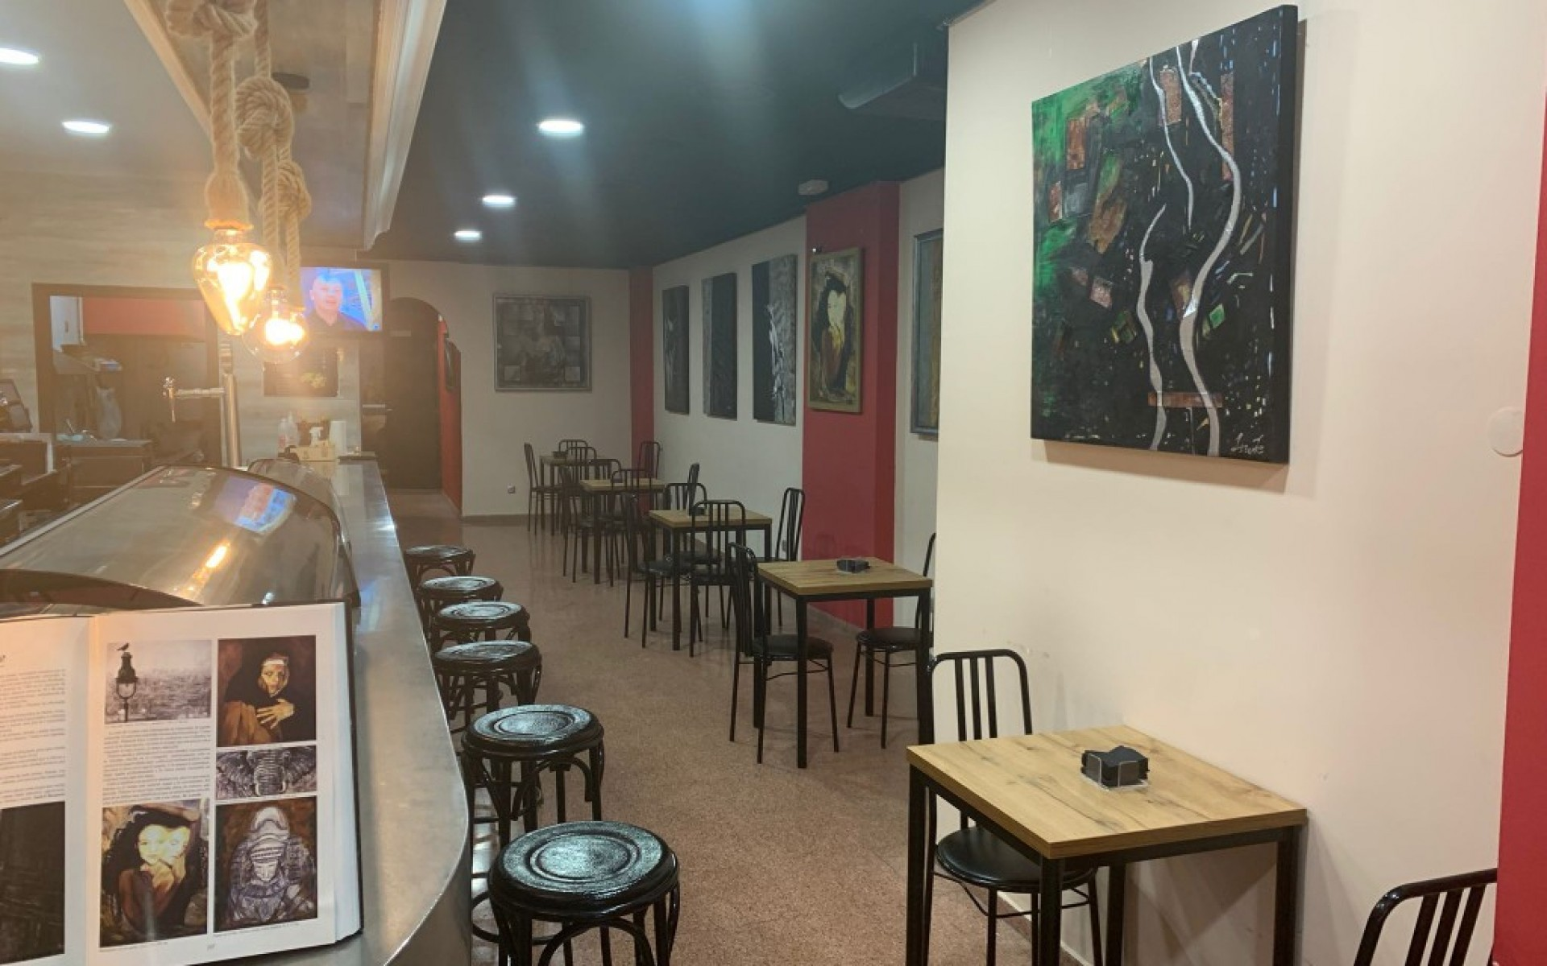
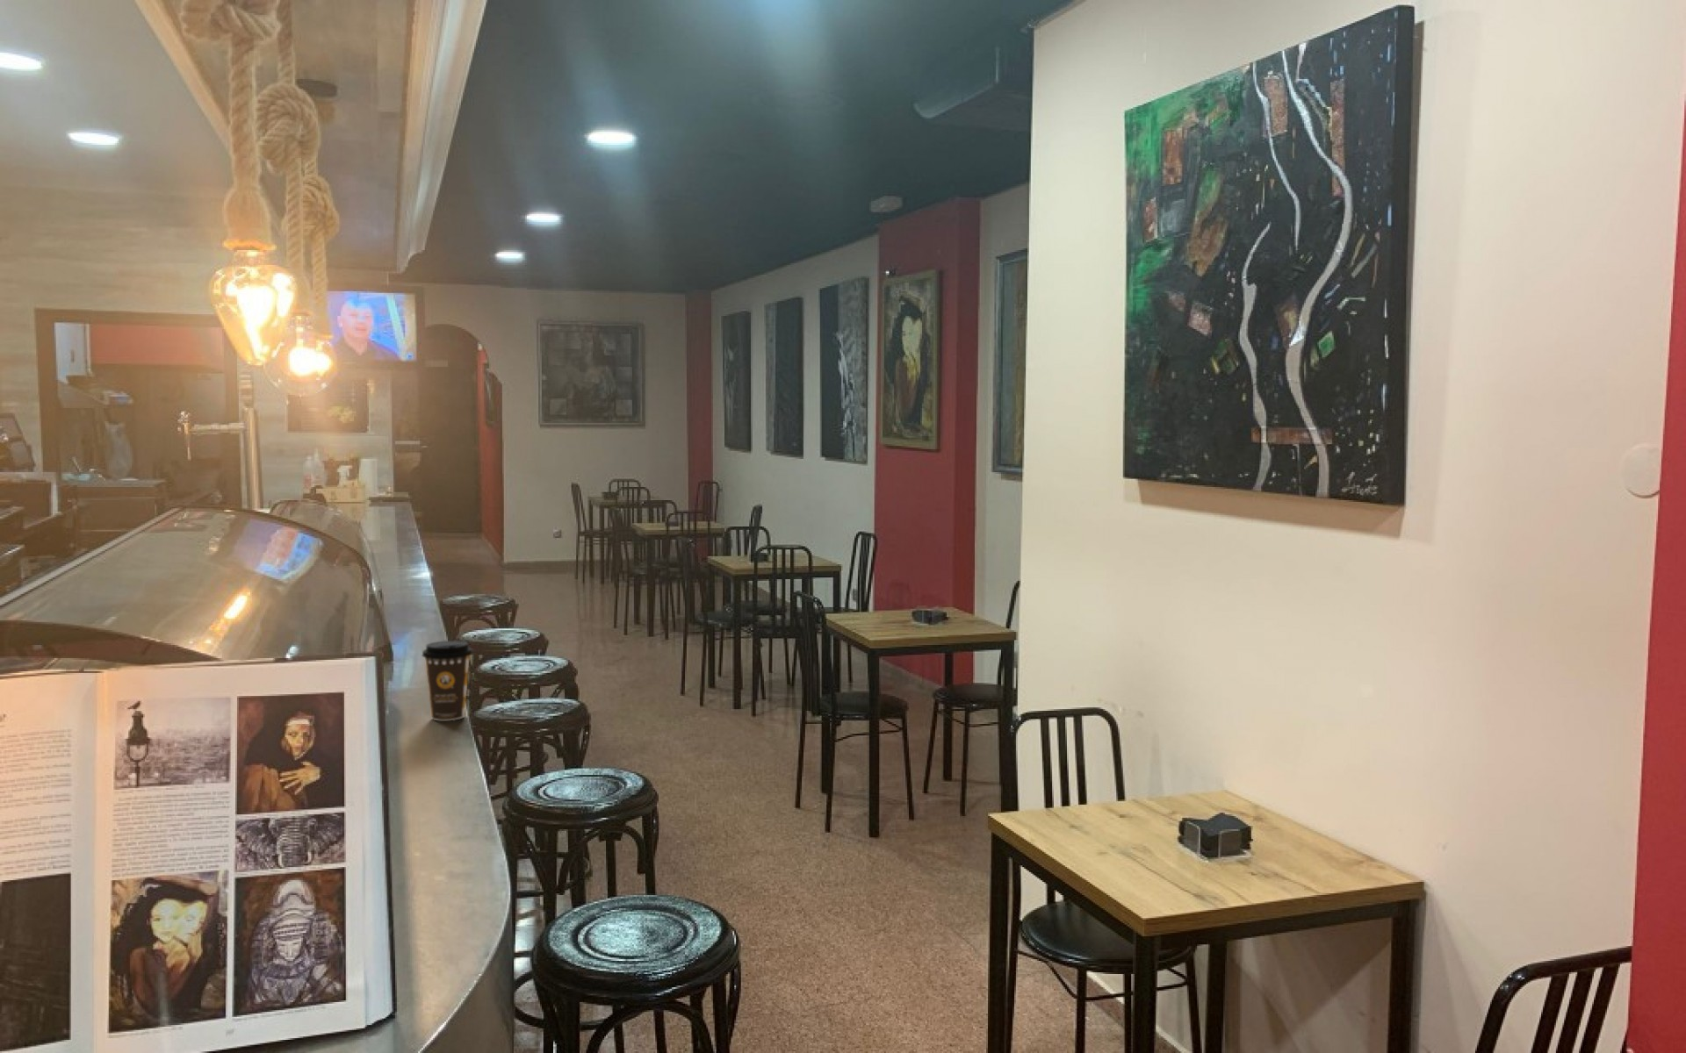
+ coffee cup (447, 681)
